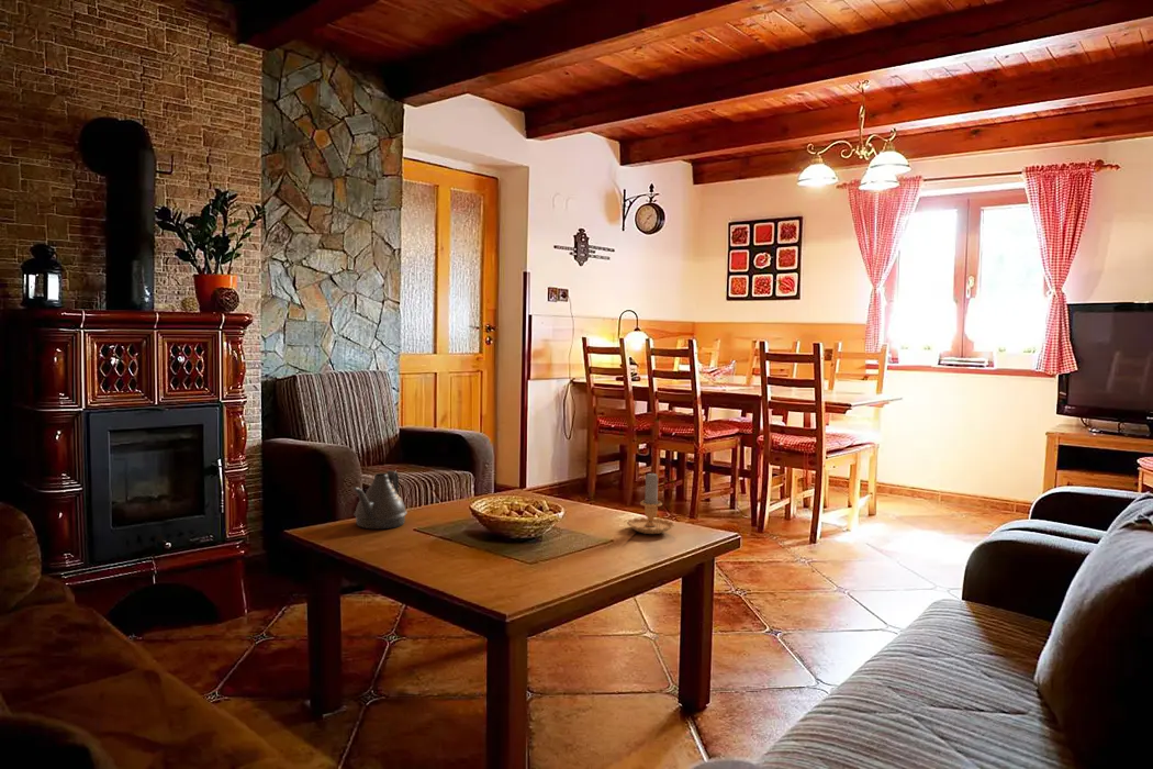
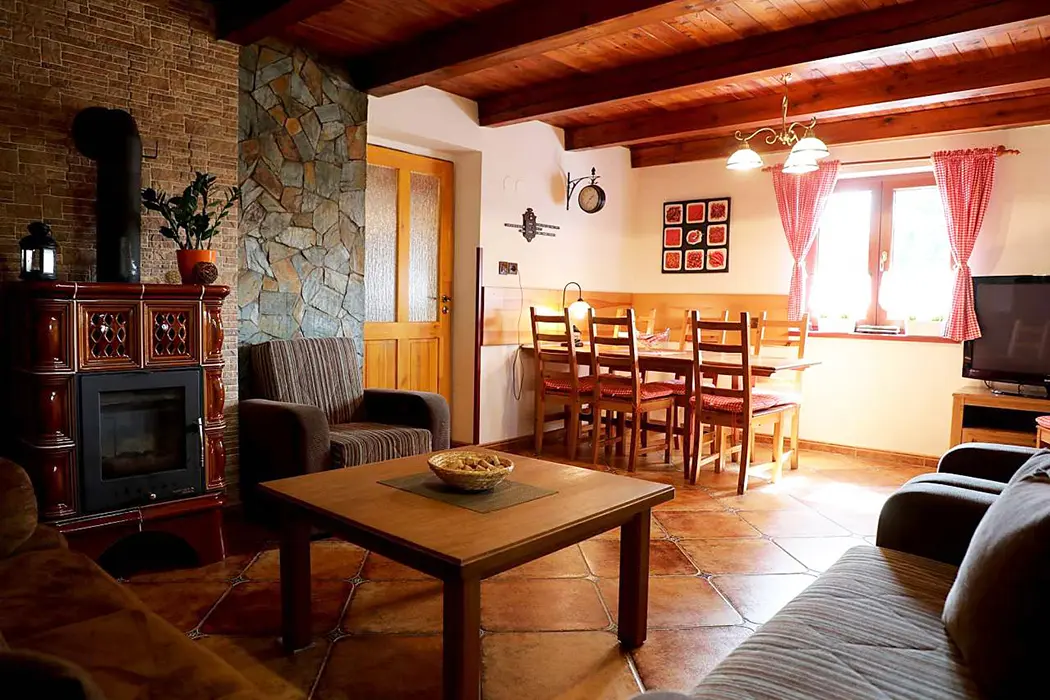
- candle (652, 502)
- teapot (374, 500)
